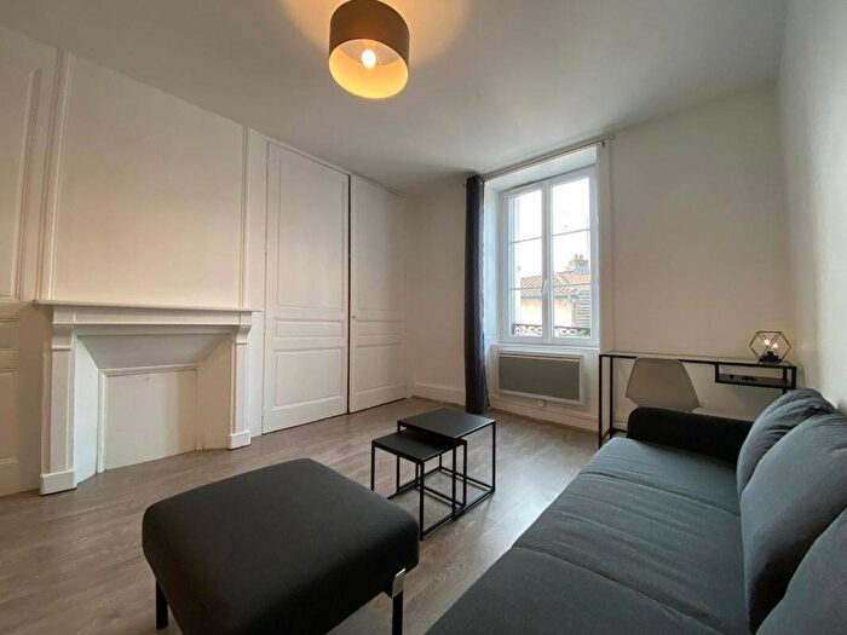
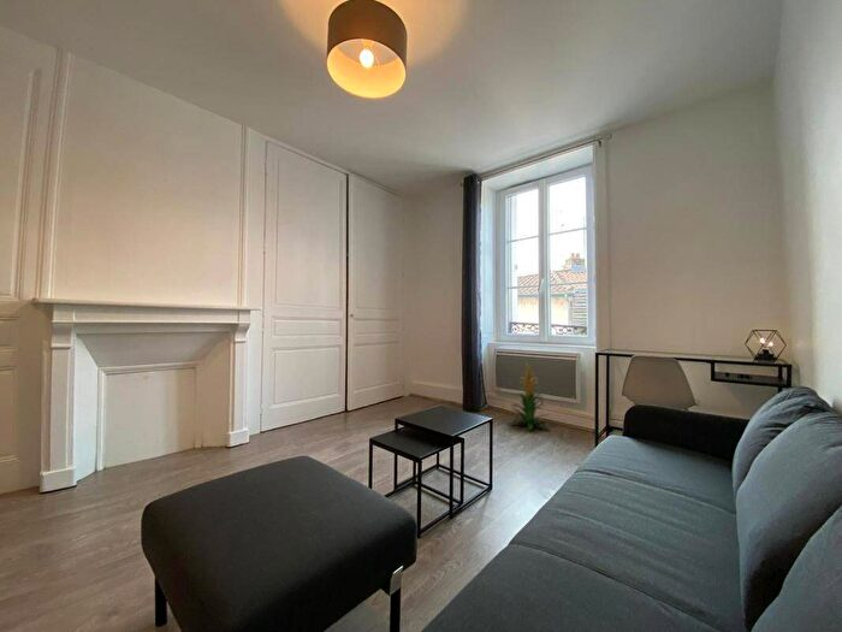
+ indoor plant (529, 394)
